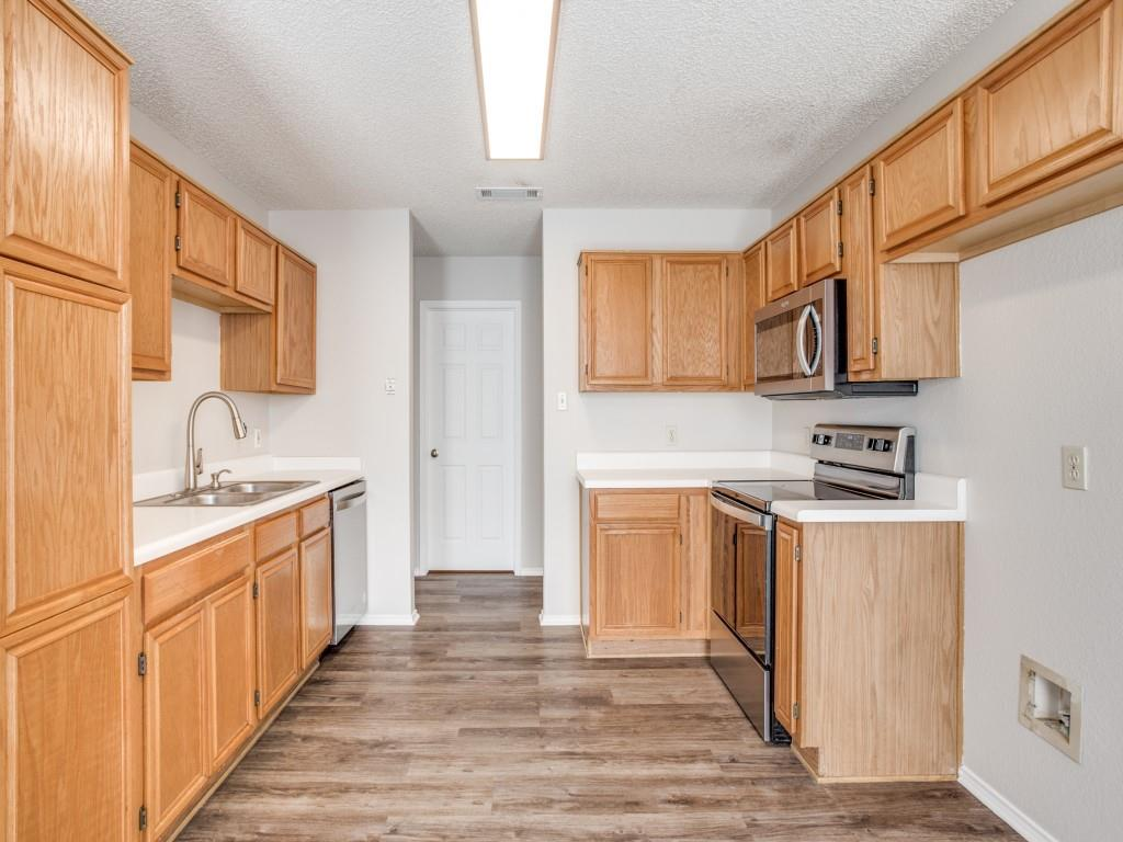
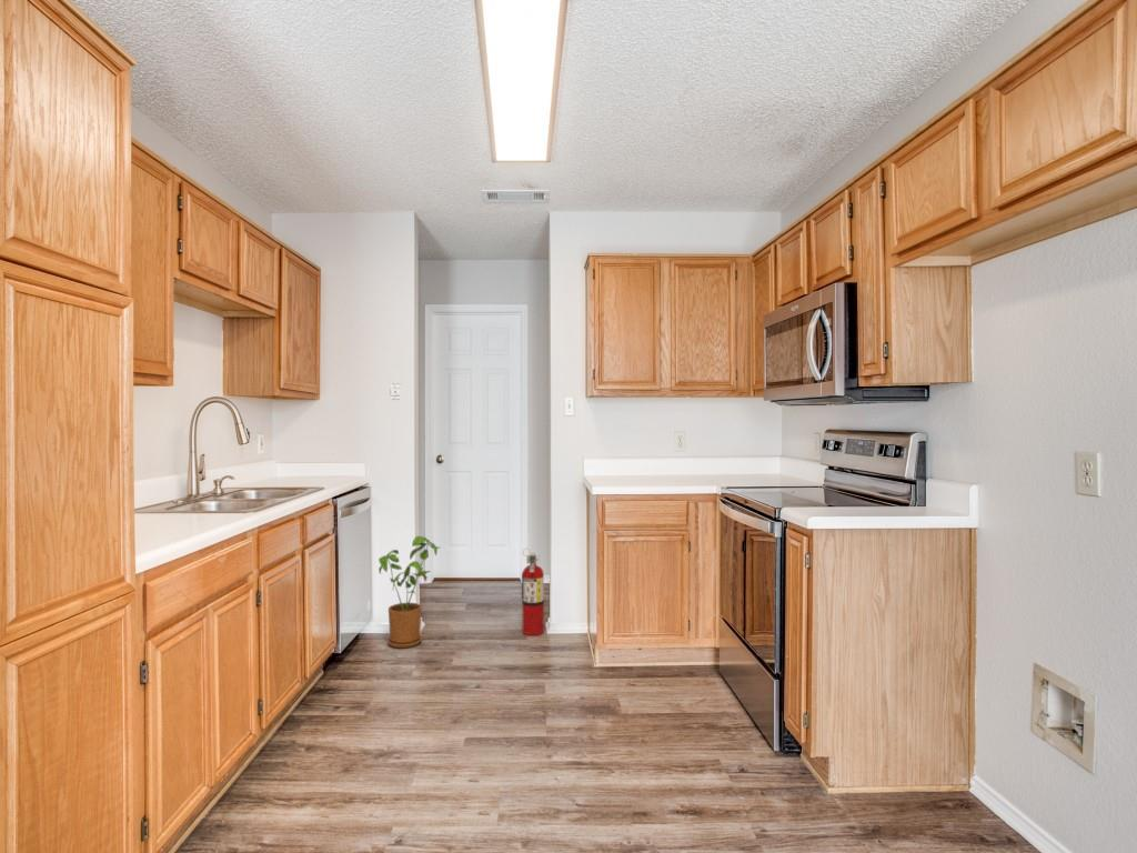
+ house plant (406, 590)
+ fire extinguisher (533, 589)
